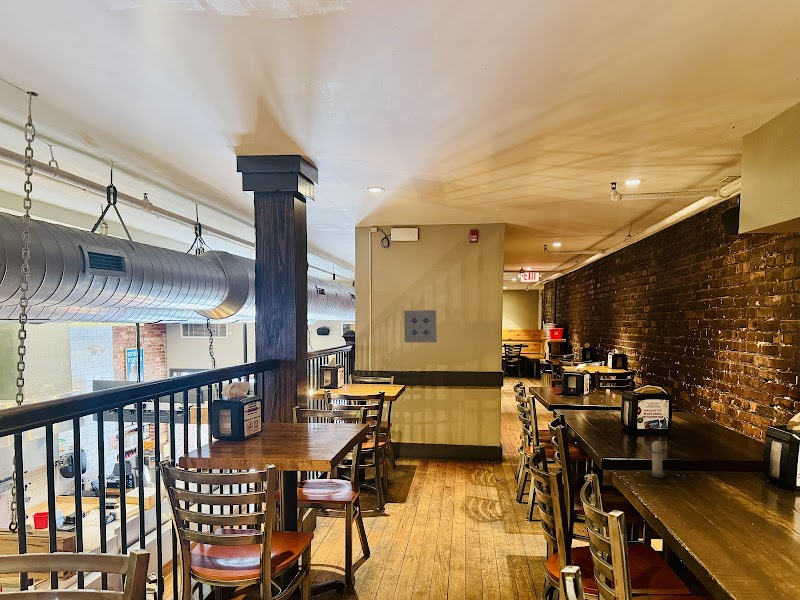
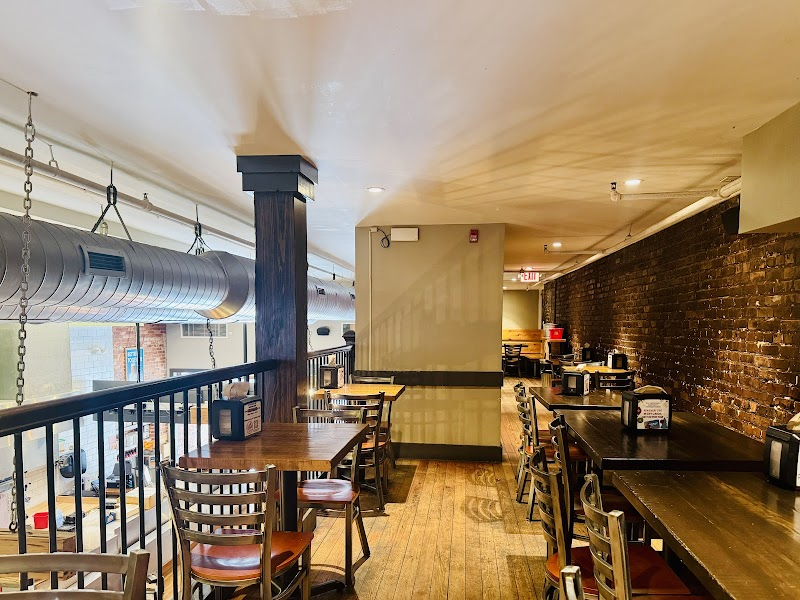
- wall art (420, 326)
- candle (657, 457)
